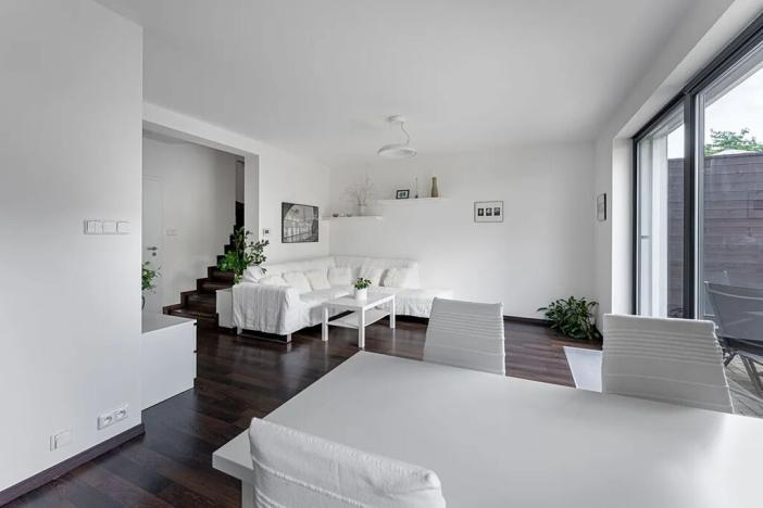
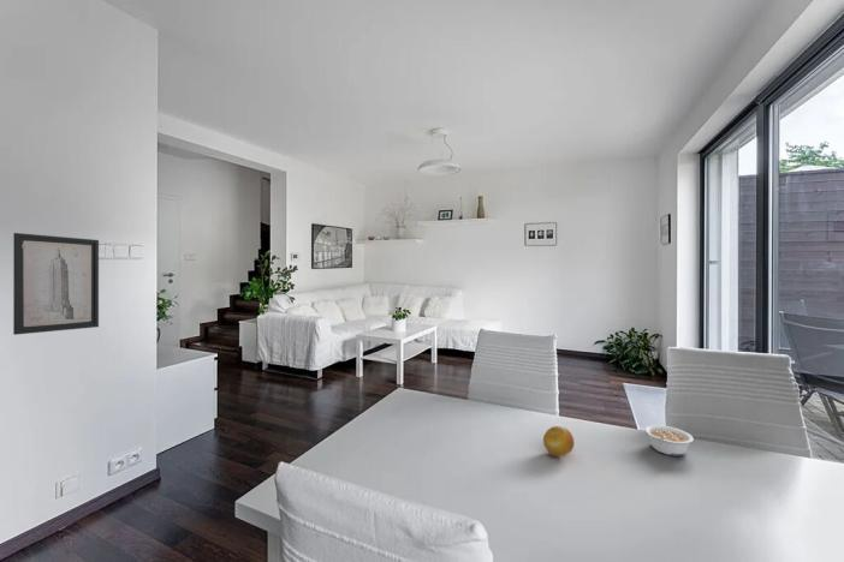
+ legume (668, 440)
+ fruit (558, 441)
+ wall art (59, 283)
